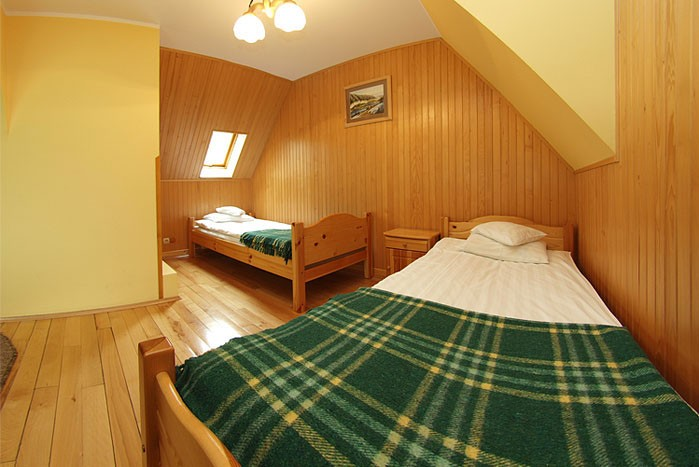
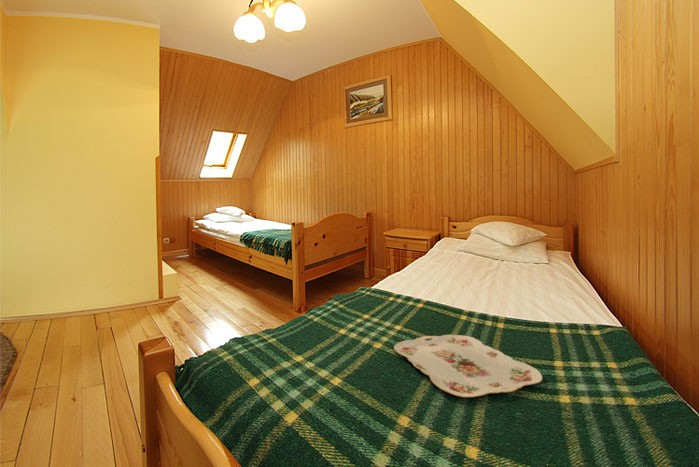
+ serving tray (459, 360)
